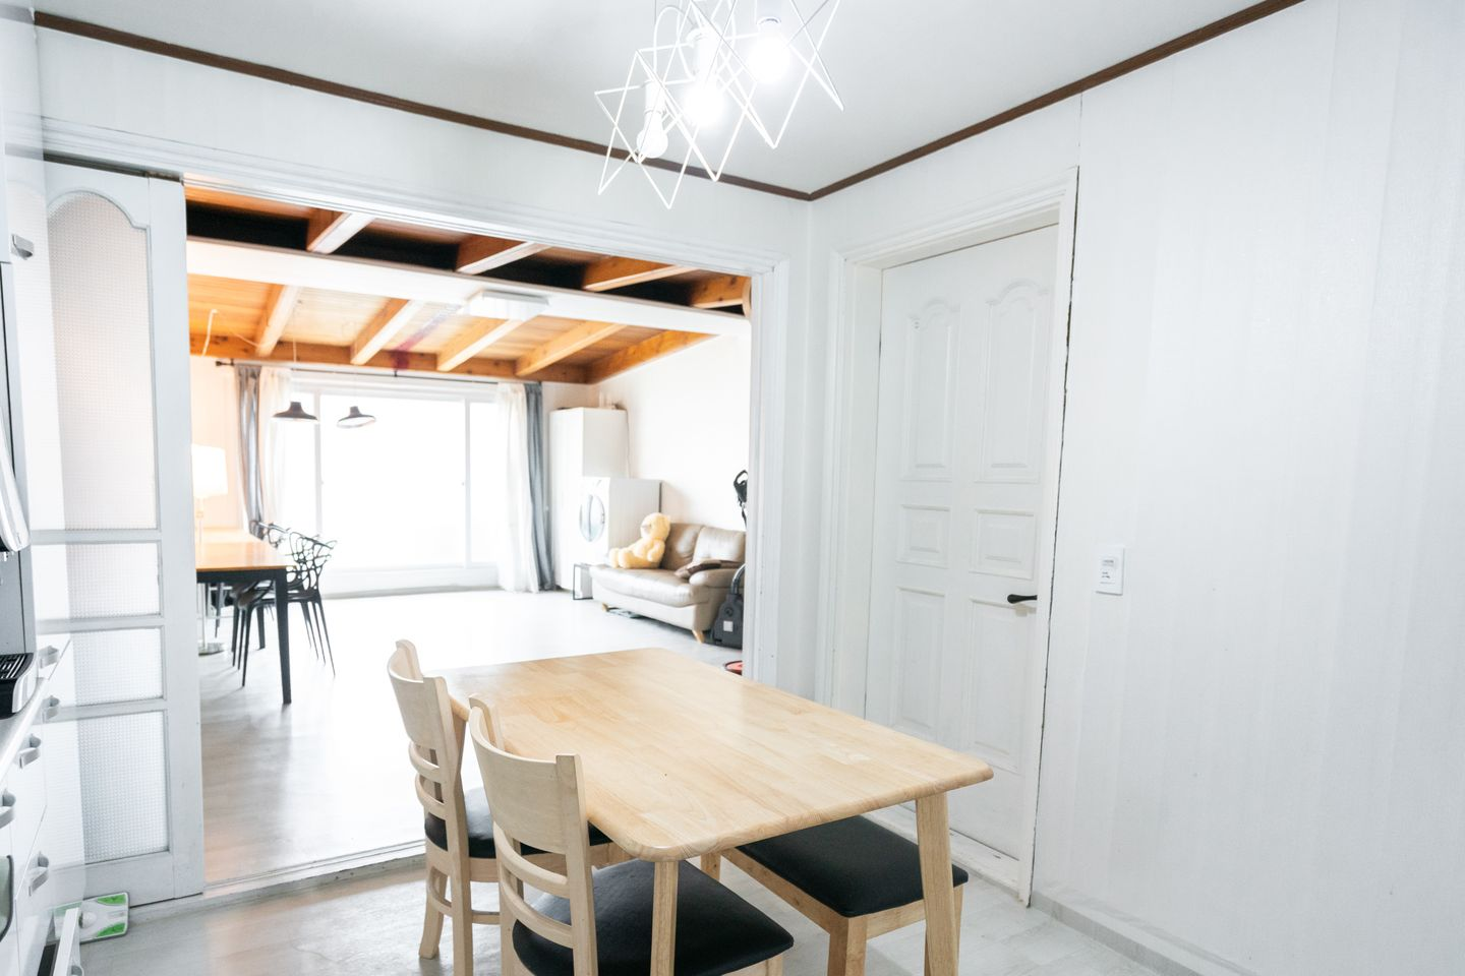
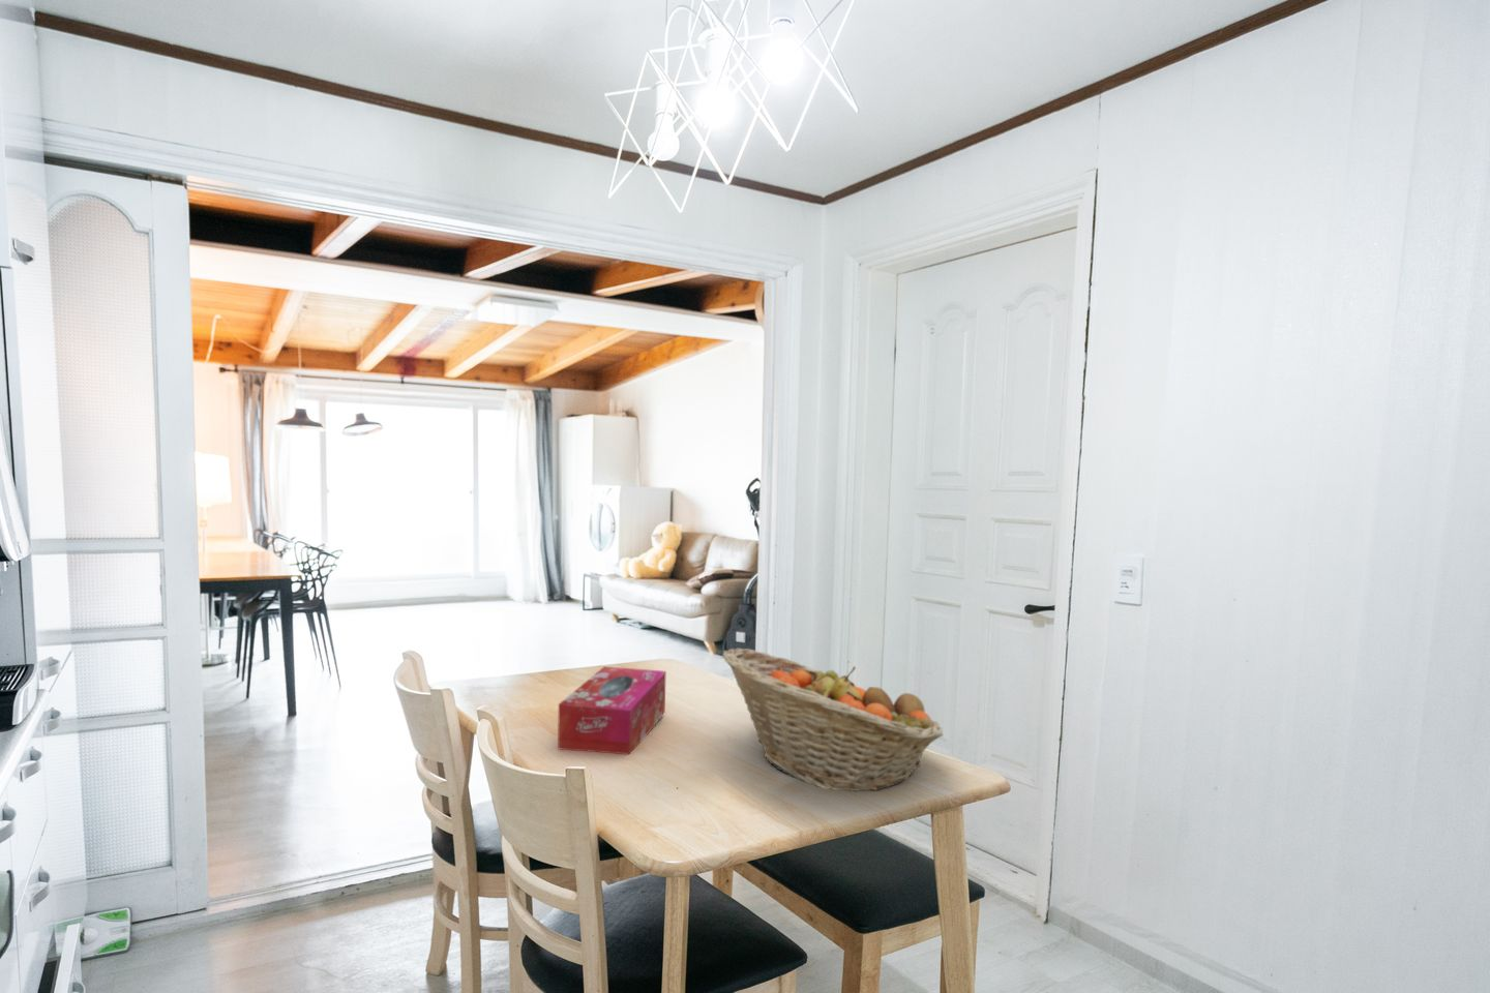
+ fruit basket (827, 708)
+ tissue box (614, 708)
